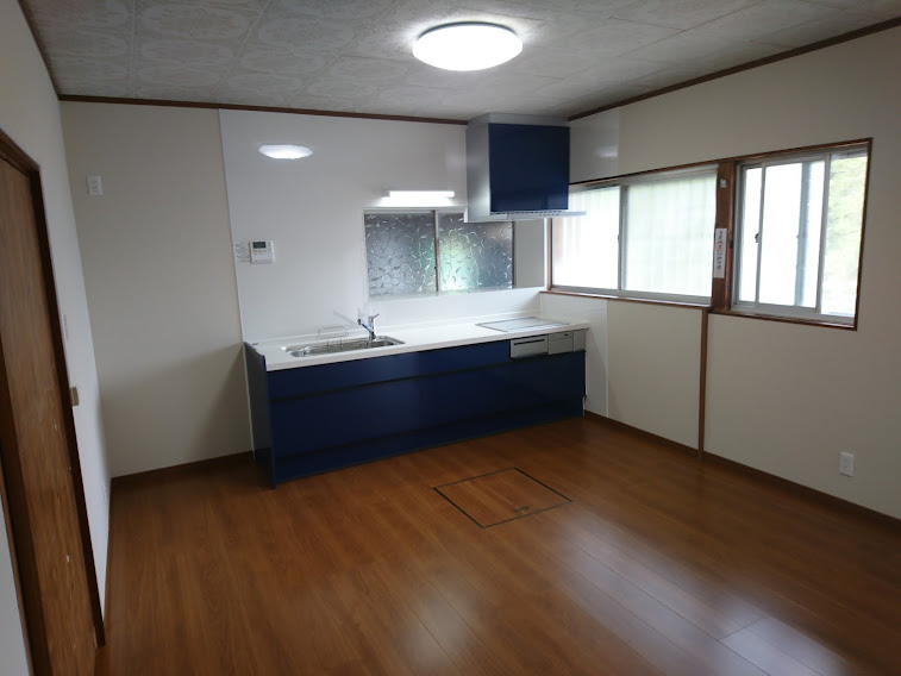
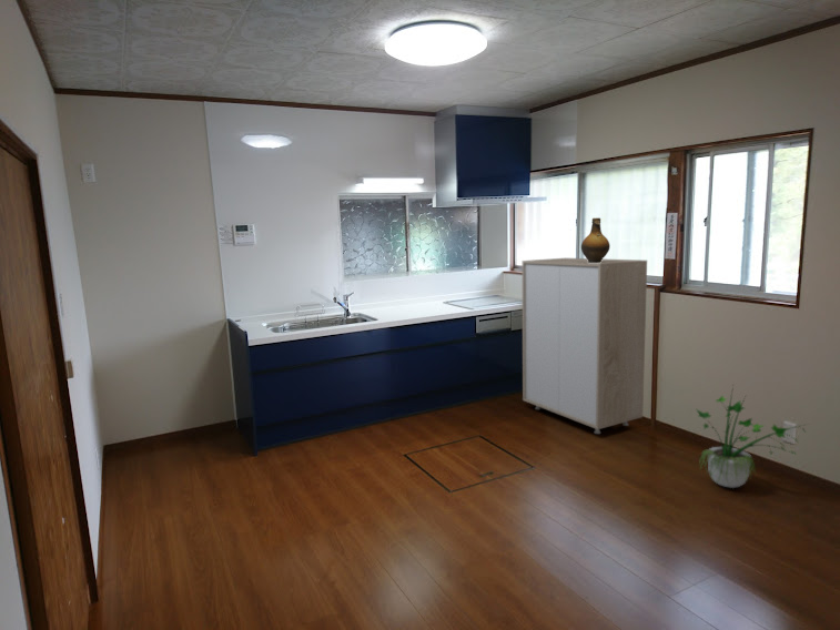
+ potted plant (748, 438)
+ ceramic jug (595, 240)
+ storage cabinet (580, 339)
